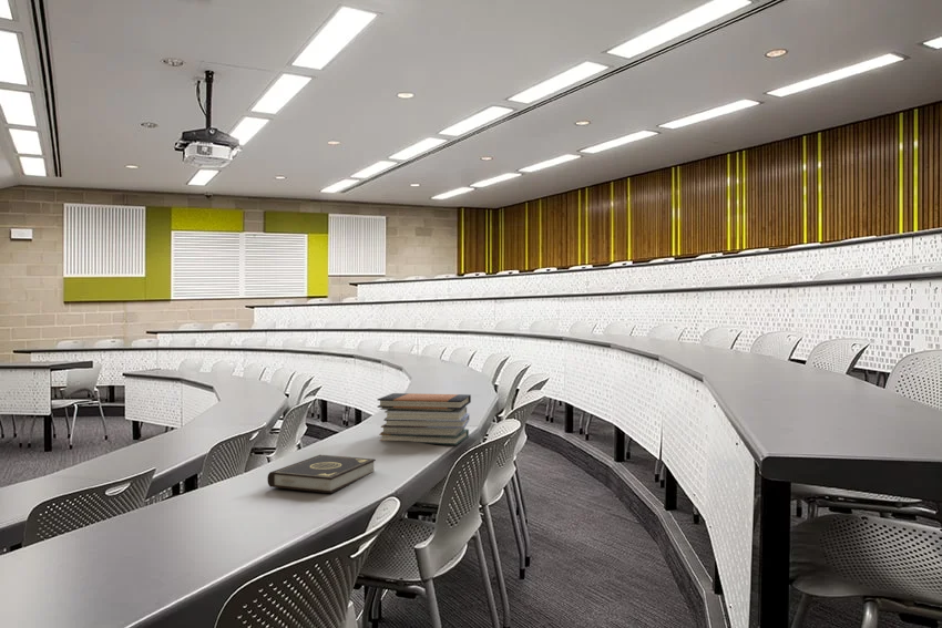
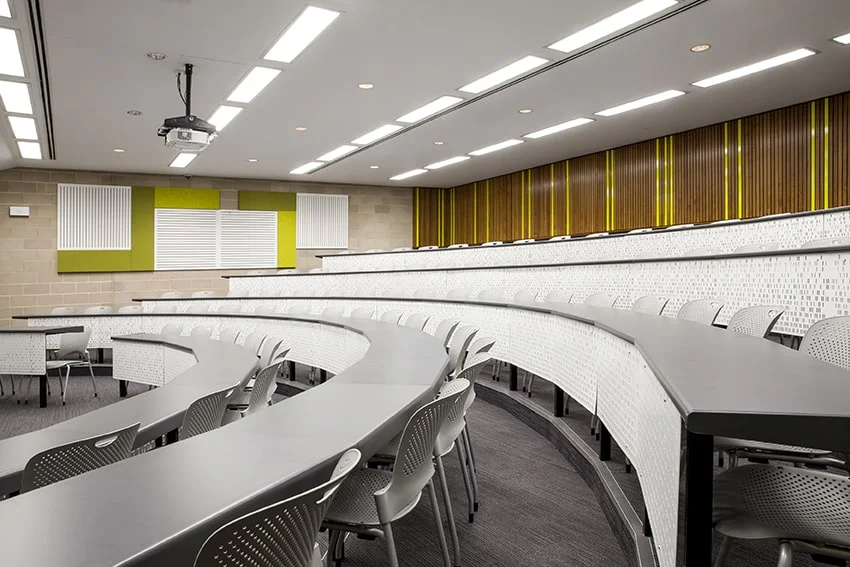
- book stack (426, 418)
- book (324, 472)
